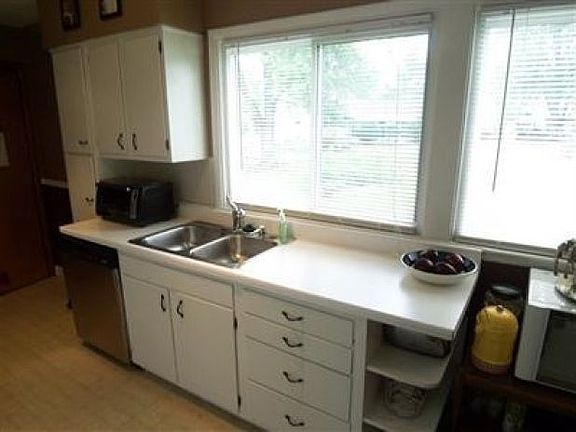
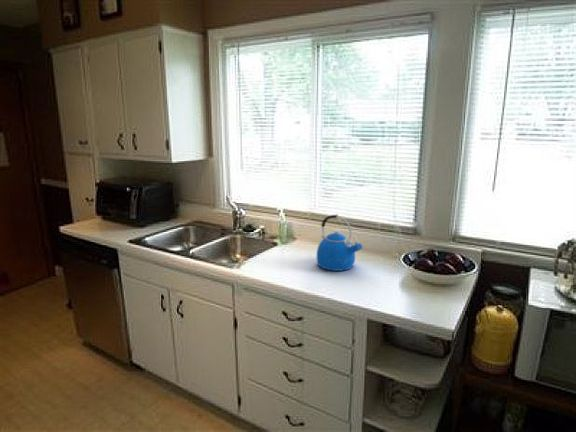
+ kettle (340, 241)
